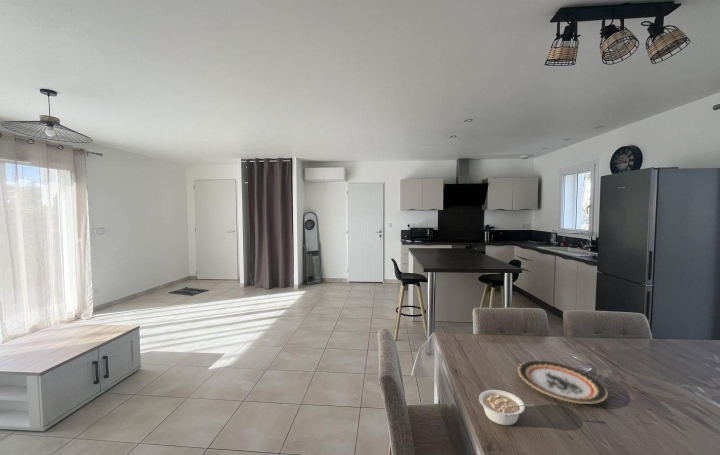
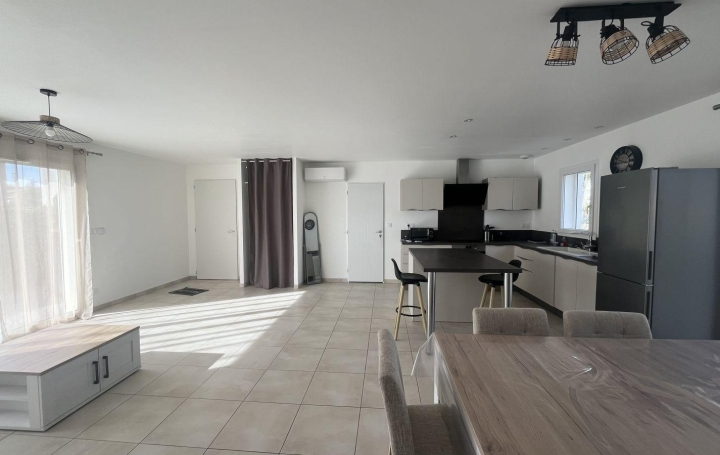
- legume (502, 406)
- plate (559, 381)
